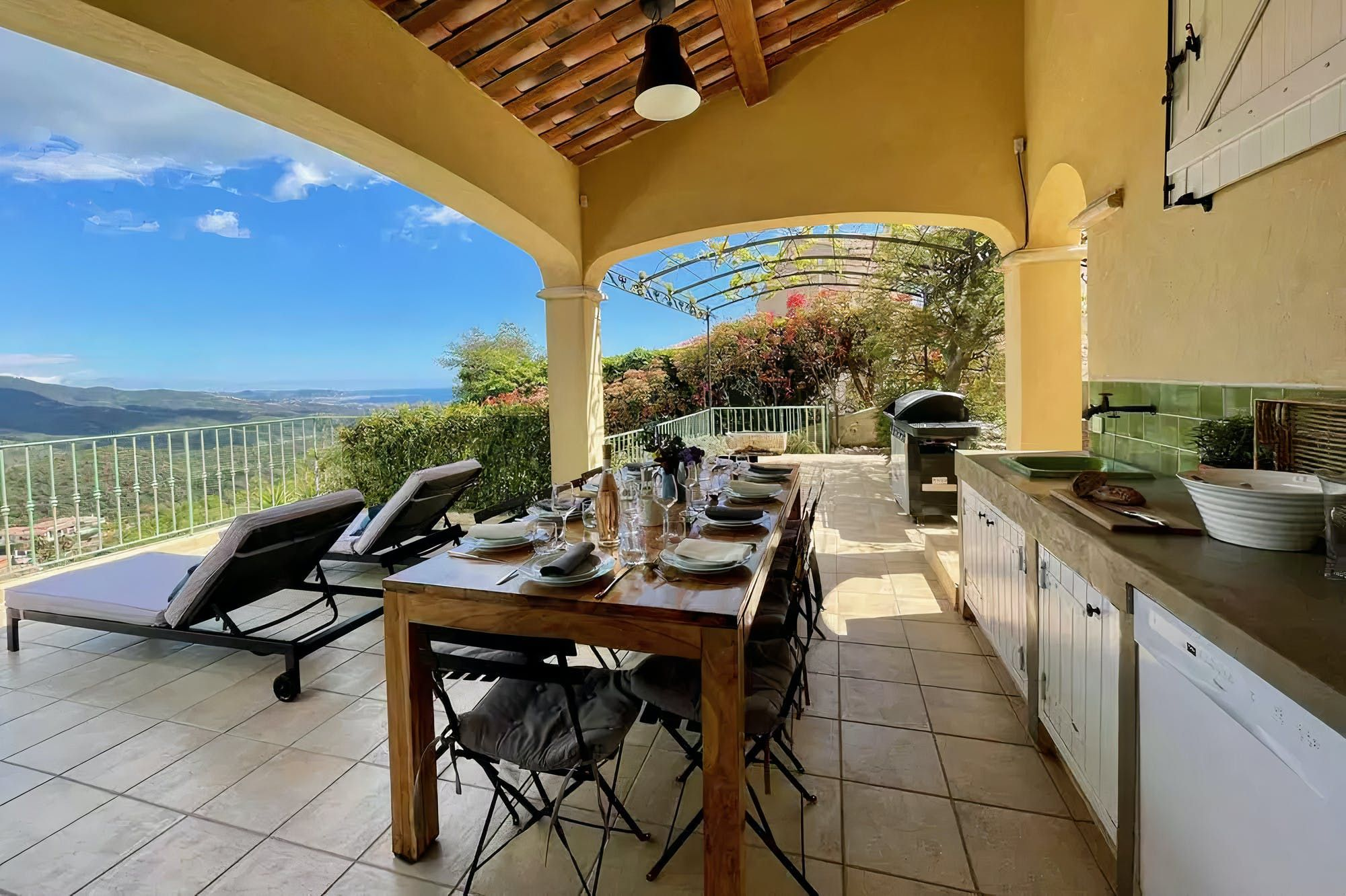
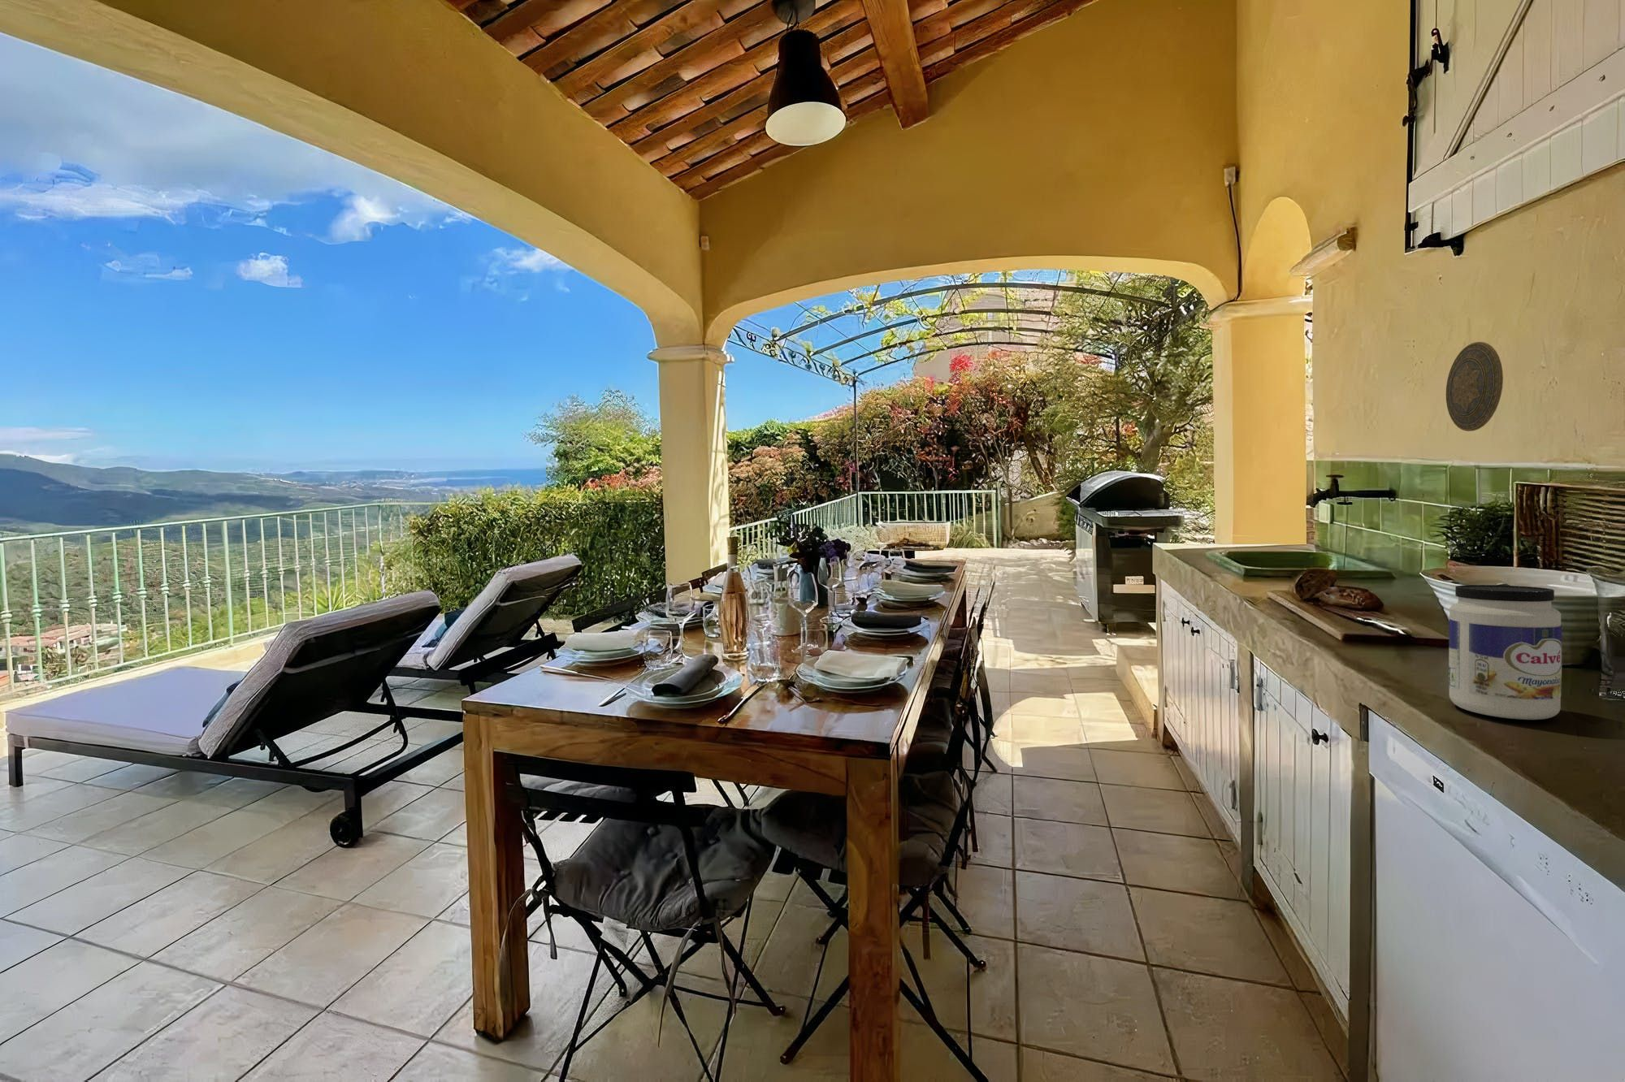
+ decorative plate (1468, 386)
+ jar (1502, 650)
